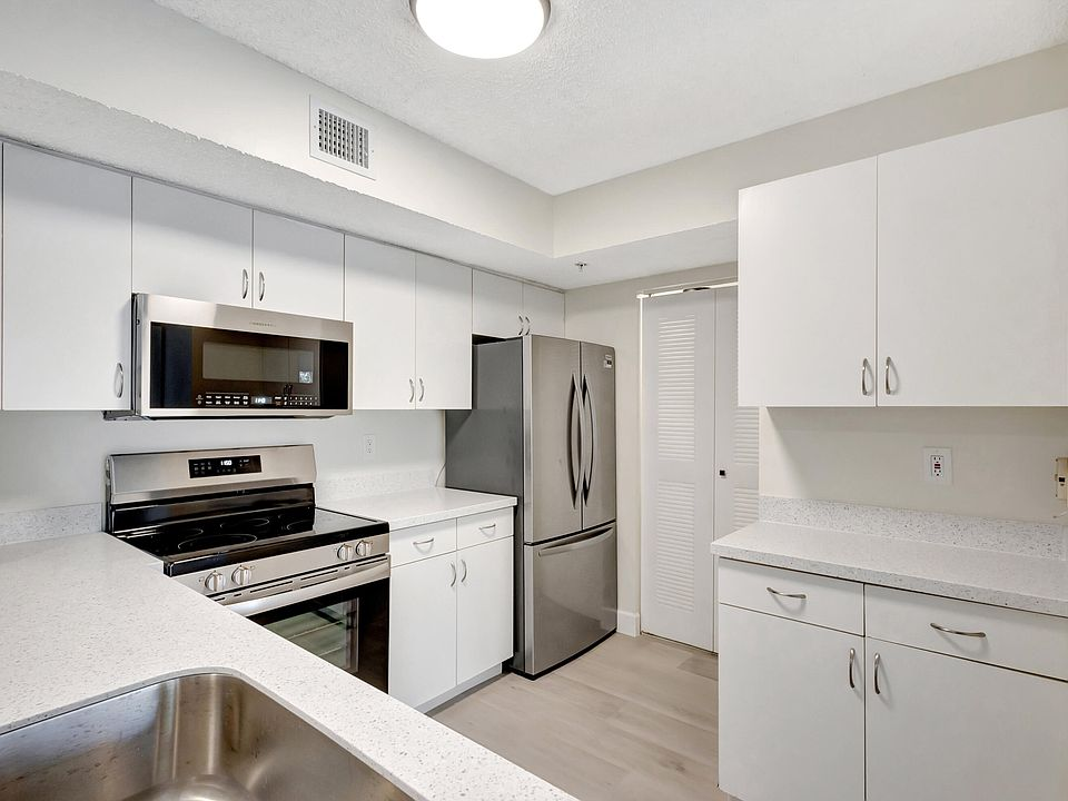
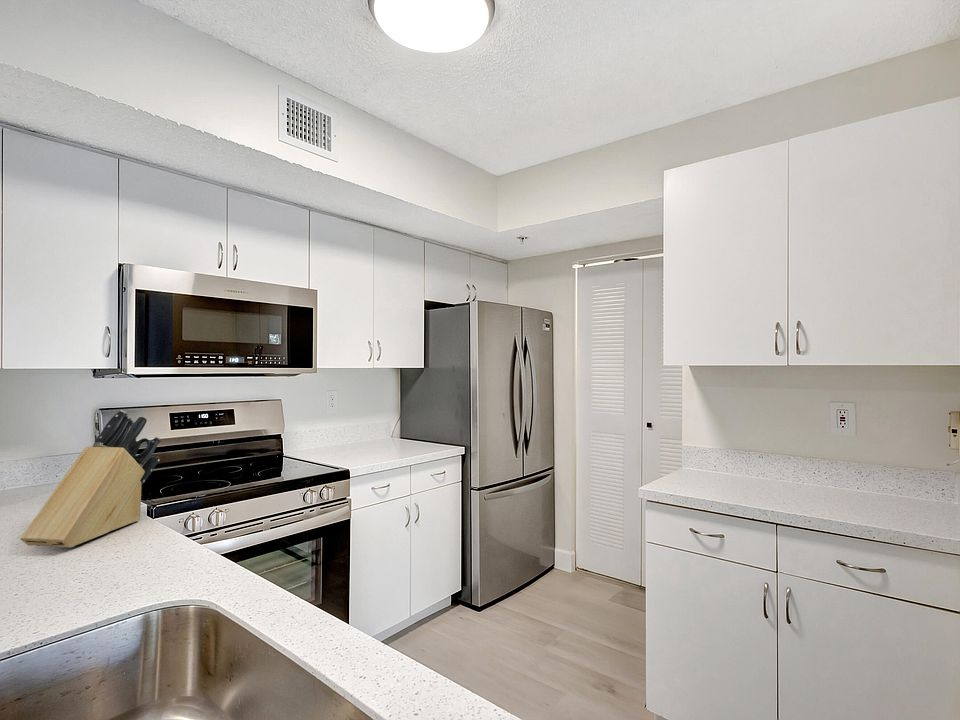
+ knife block (100, 471)
